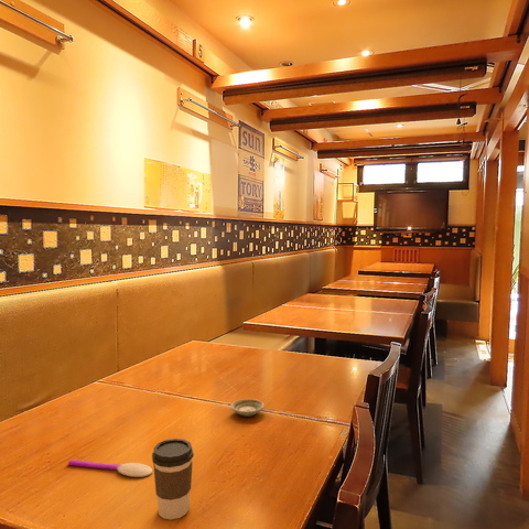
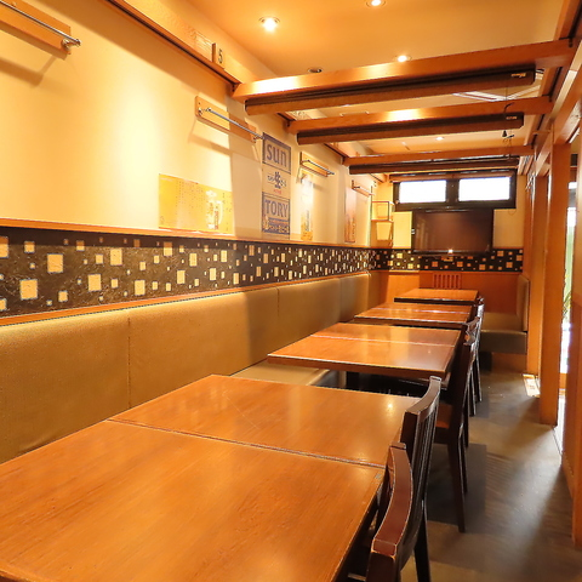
- saucer (247, 408)
- spoon (109, 465)
- coffee cup (173, 478)
